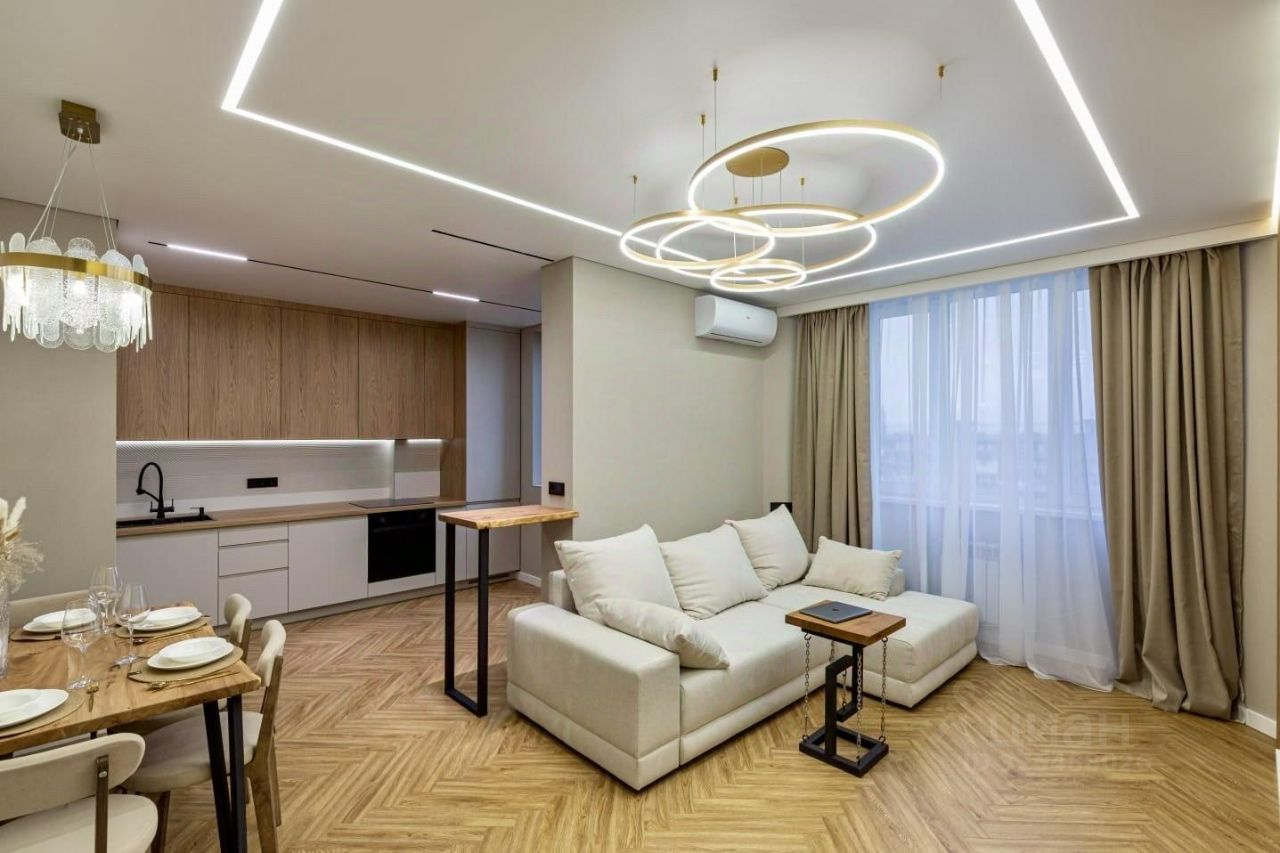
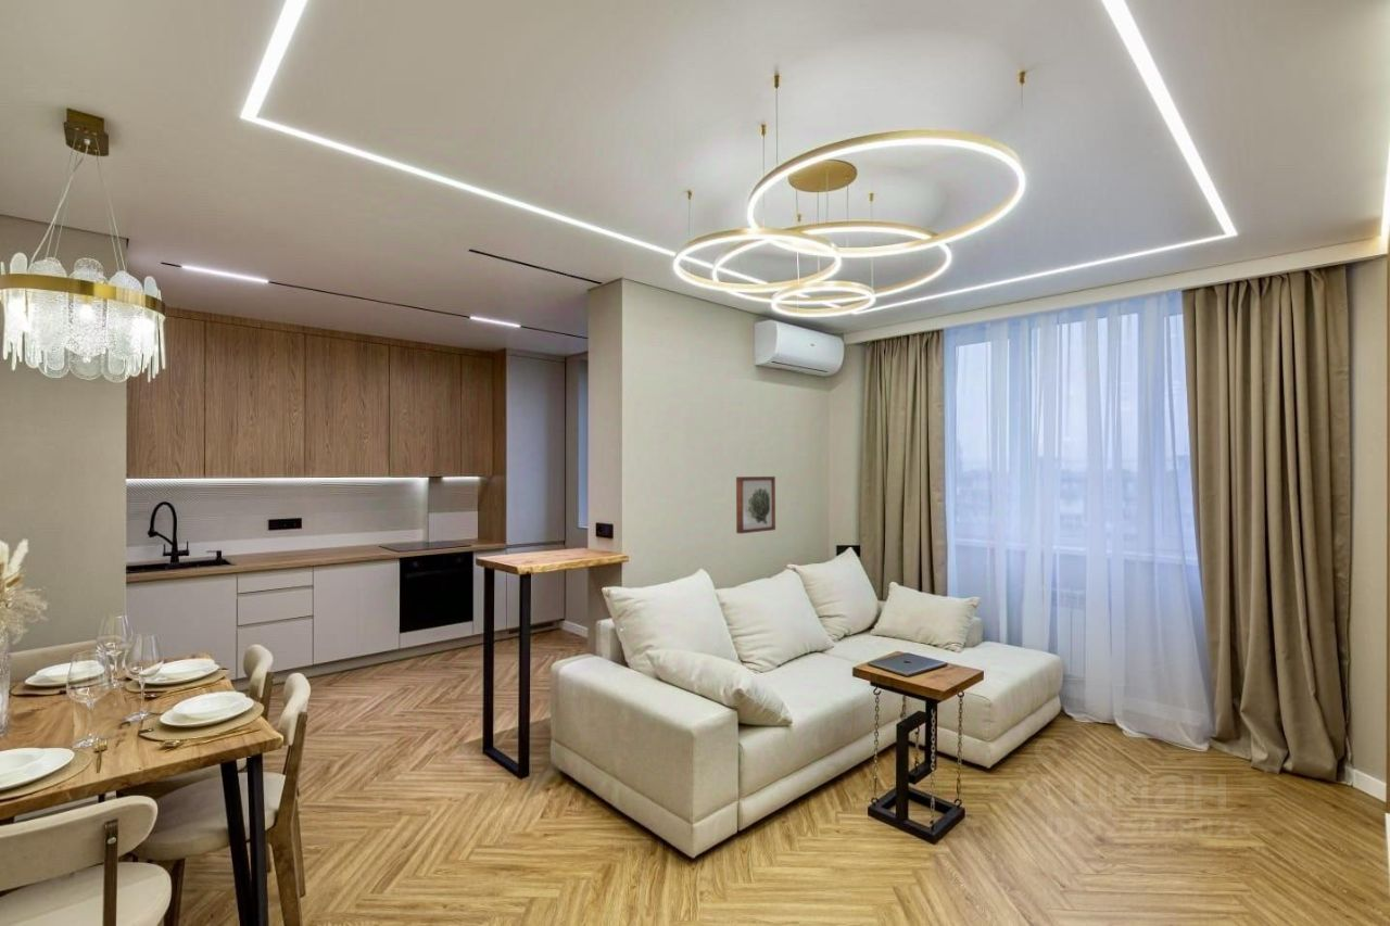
+ wall art (756, 504)
